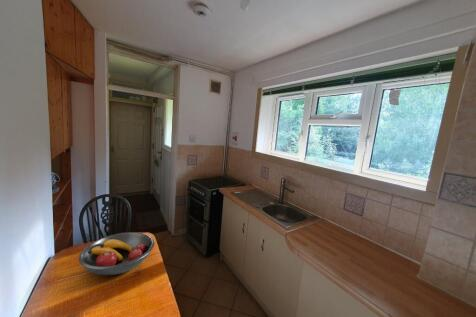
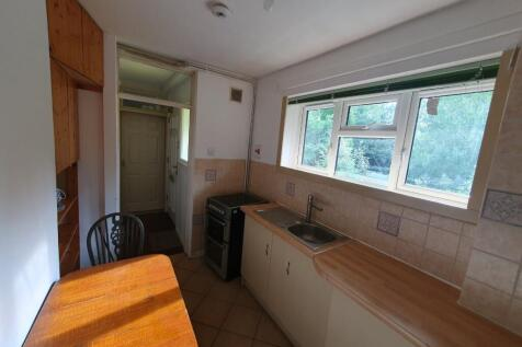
- fruit bowl (119, 253)
